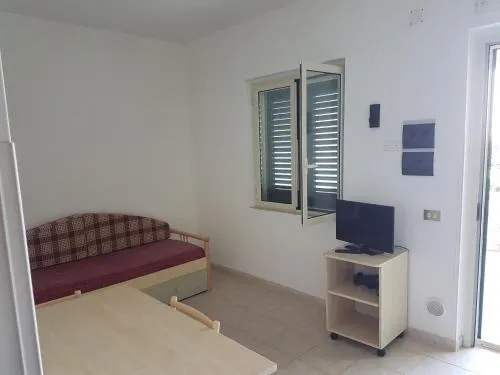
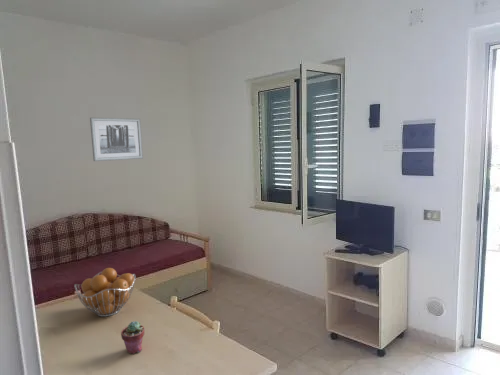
+ wall art (117, 139)
+ potted succulent (133, 335)
+ fruit basket (106, 291)
